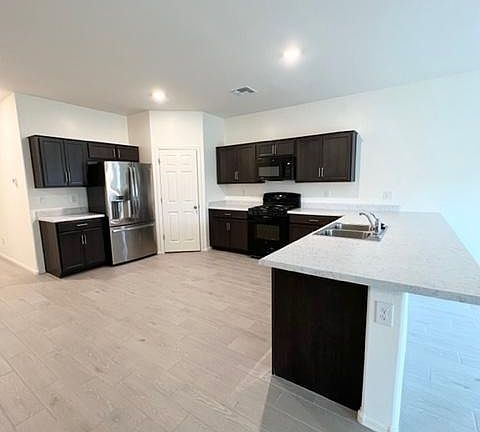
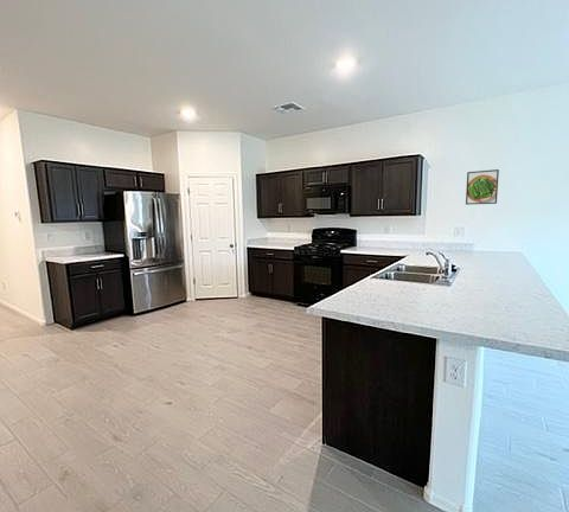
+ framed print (481, 187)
